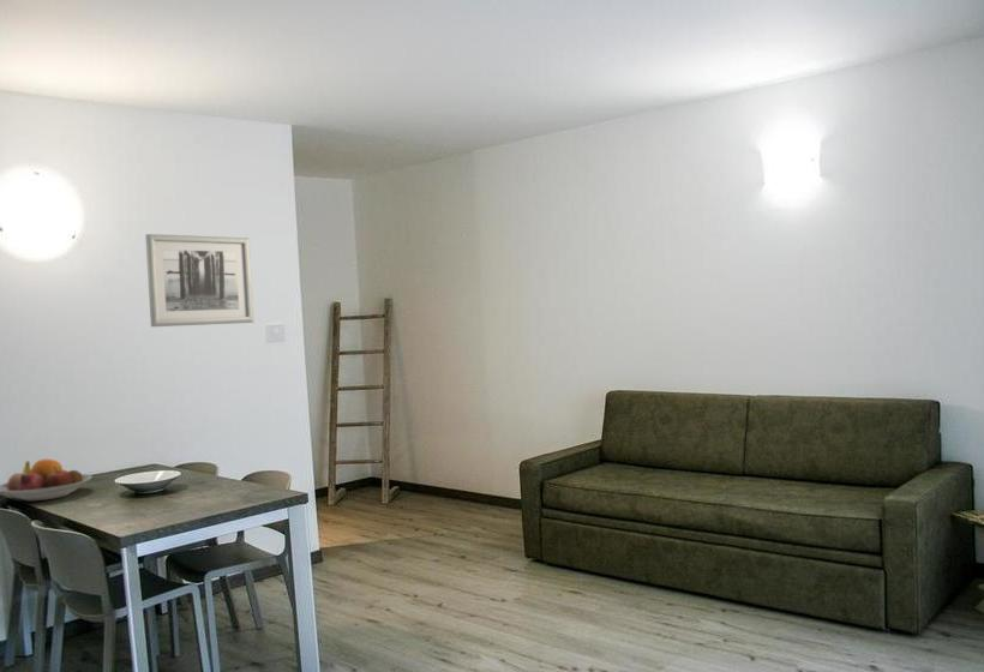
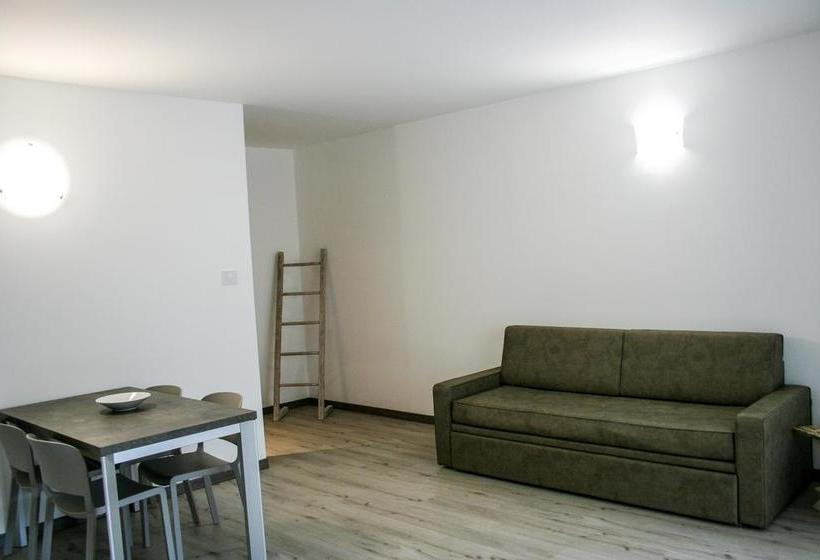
- wall art (202, 280)
- fruit bowl (44, 478)
